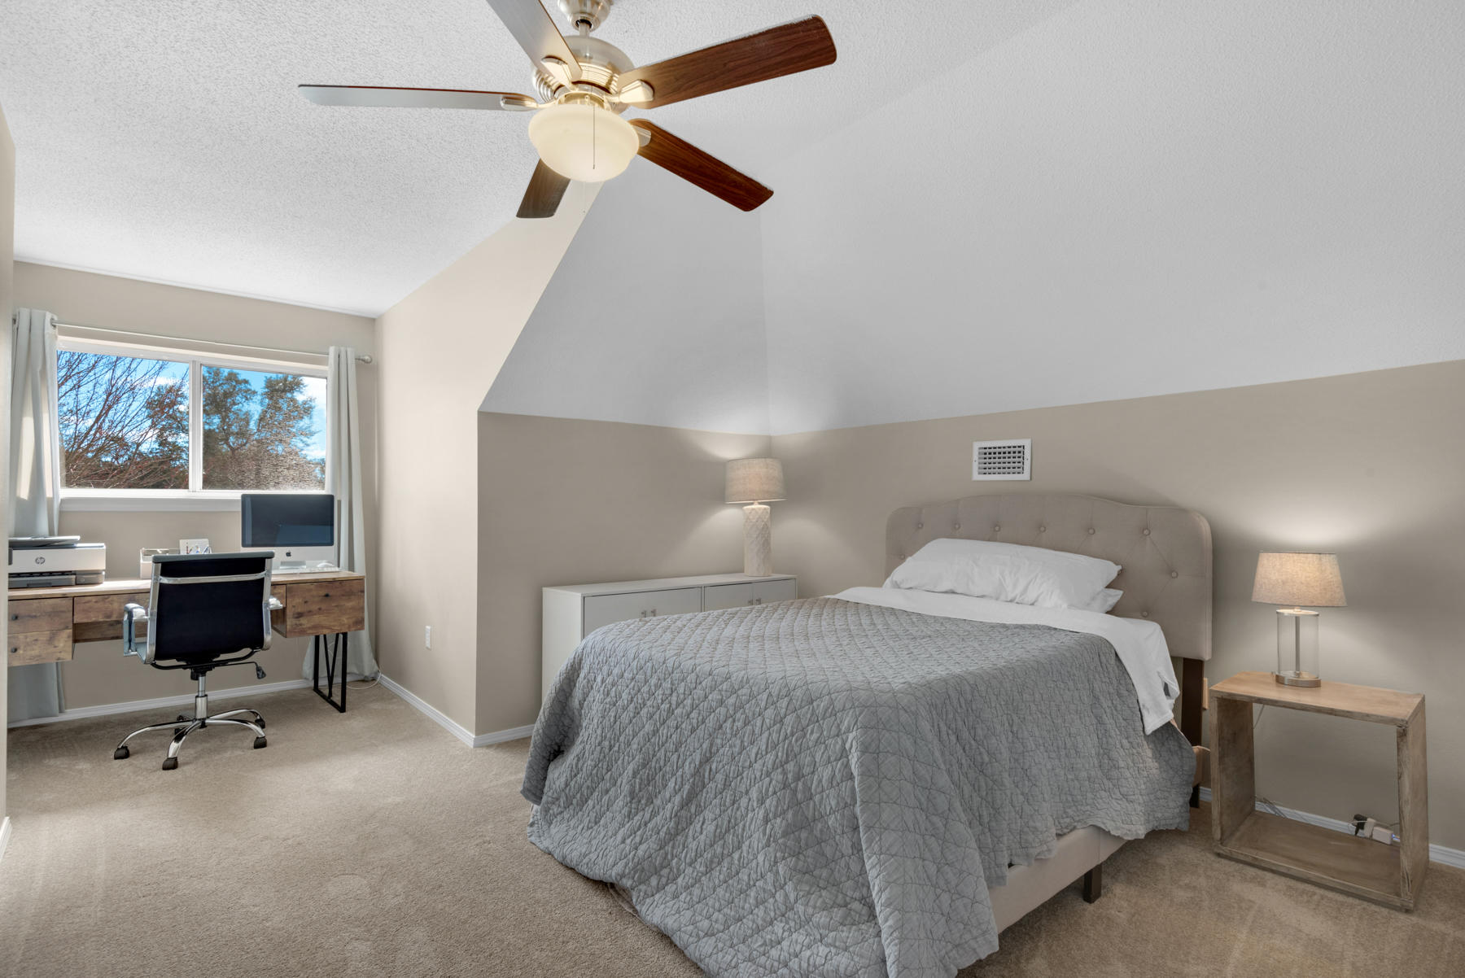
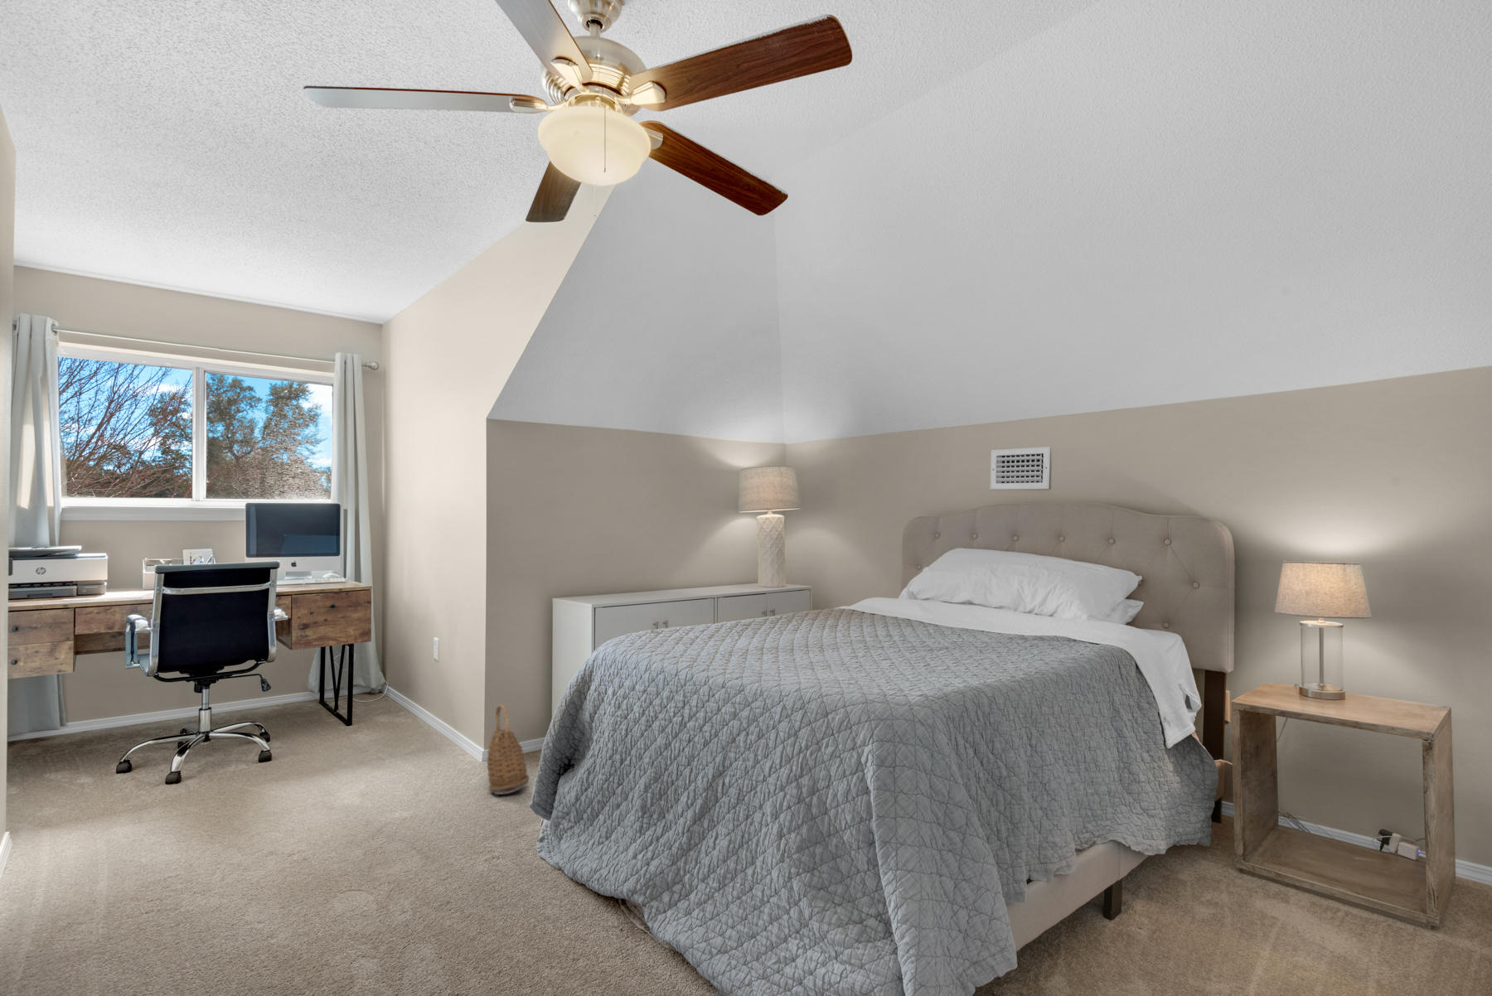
+ basket (507, 748)
